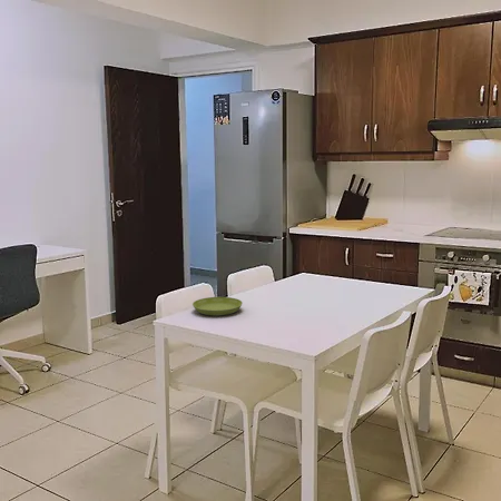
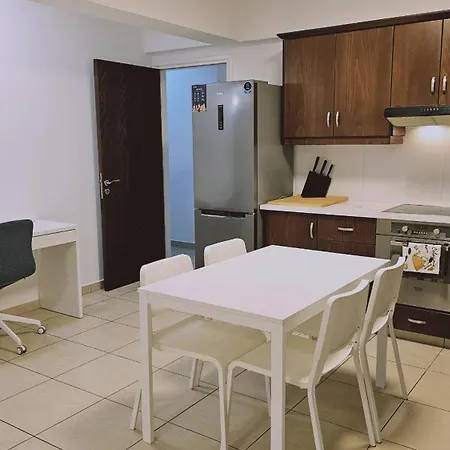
- saucer (217, 306)
